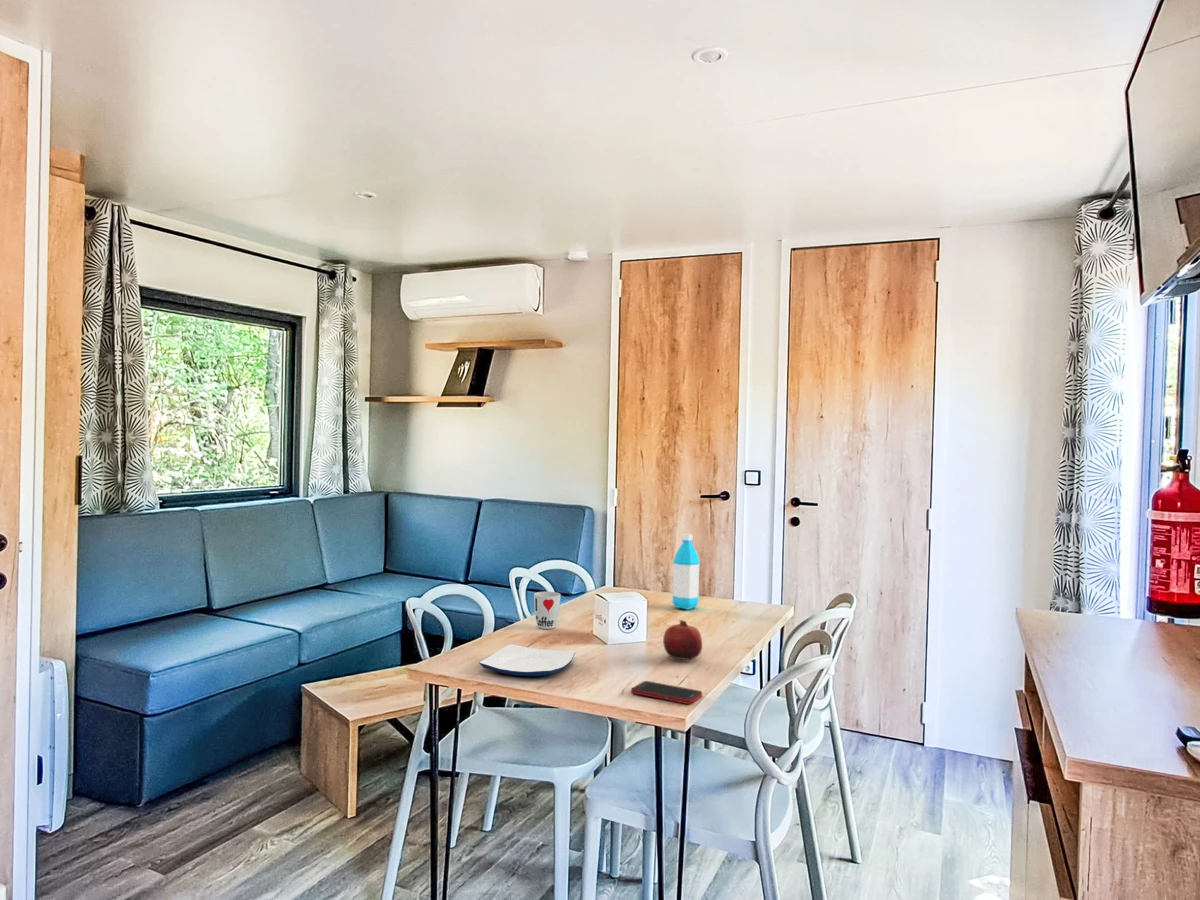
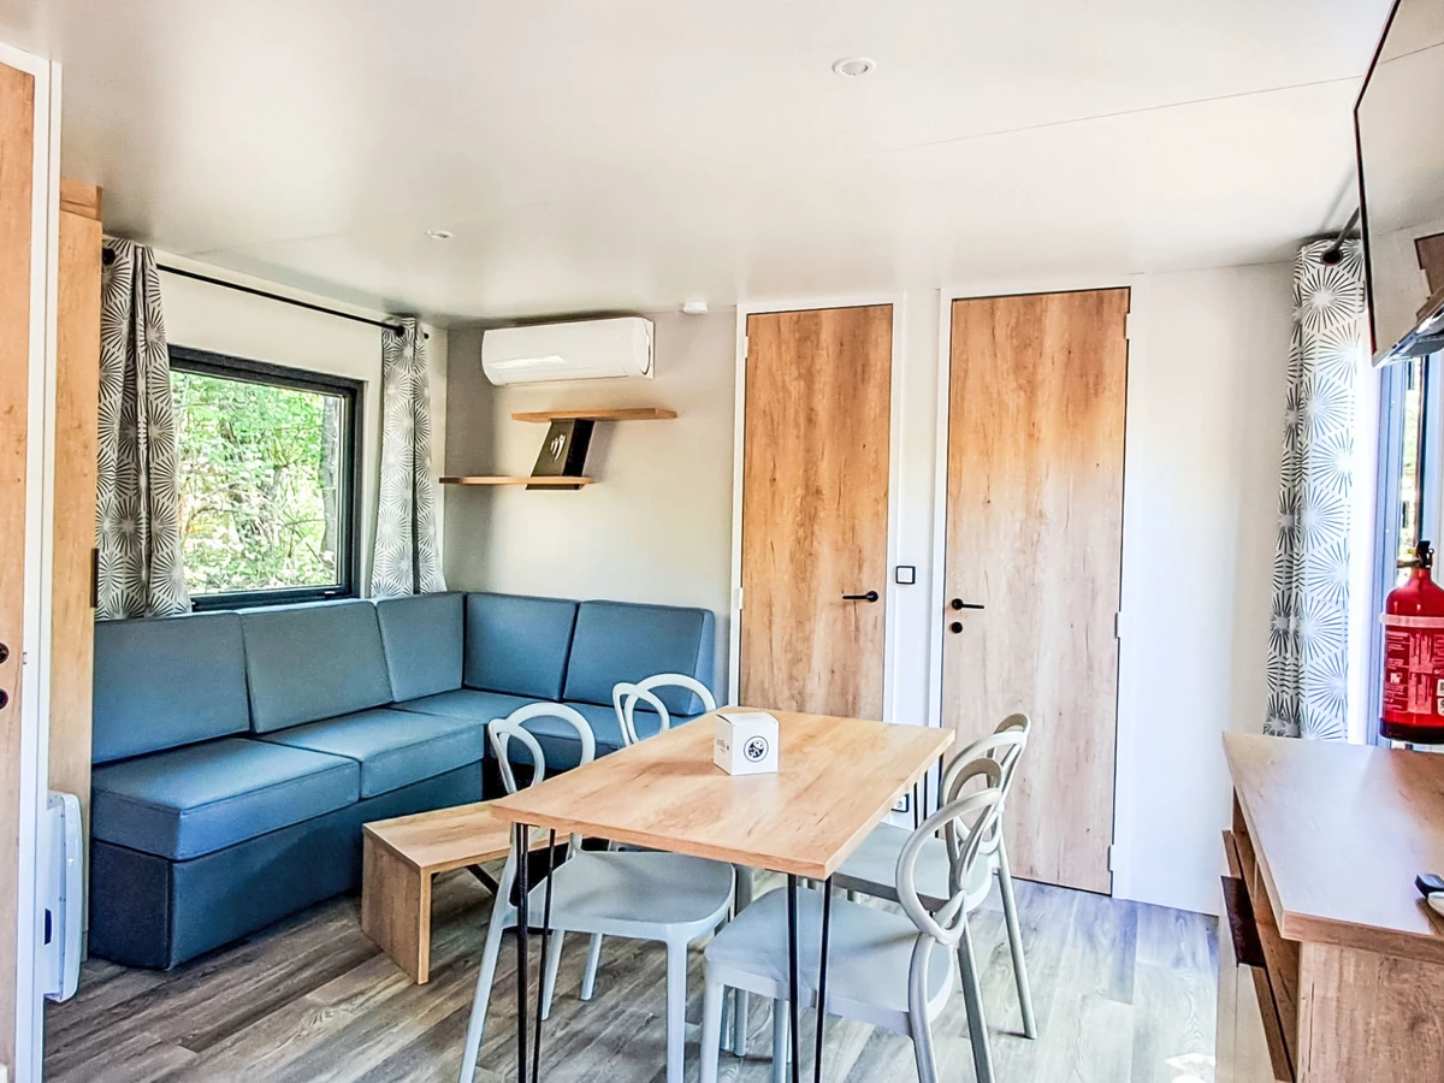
- cup (546, 610)
- water bottle (686, 571)
- fruit (683, 640)
- plate (528, 662)
- cell phone (666, 692)
